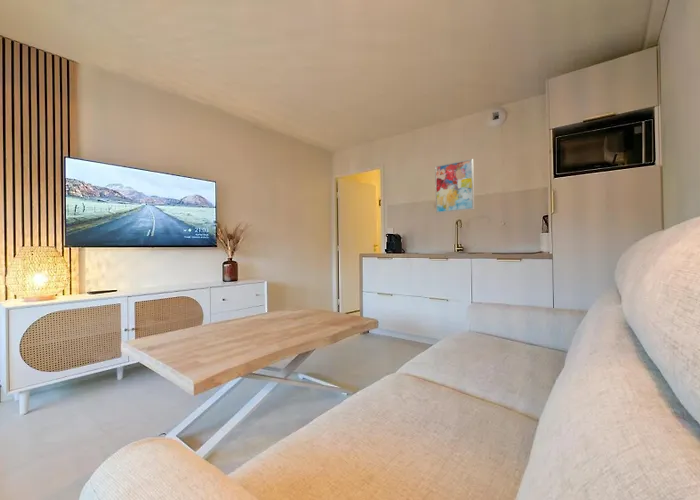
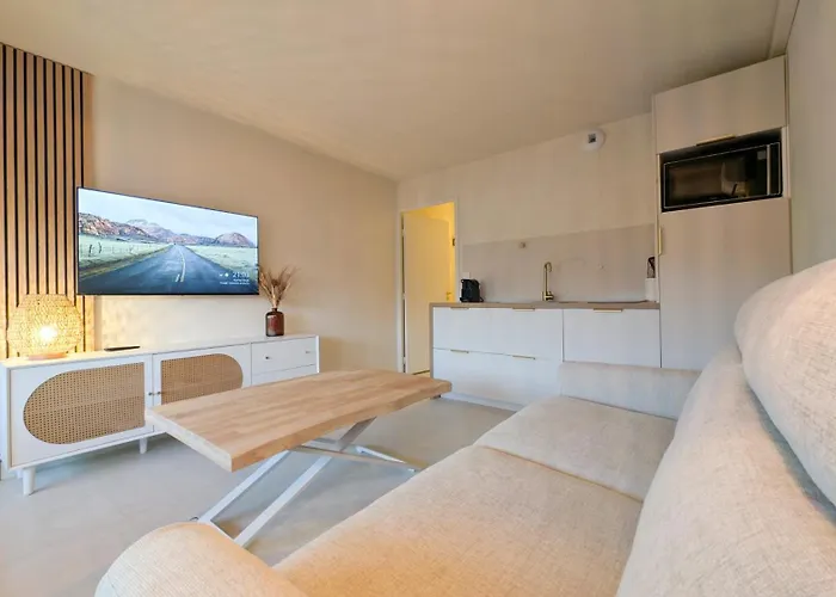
- wall art (453, 187)
